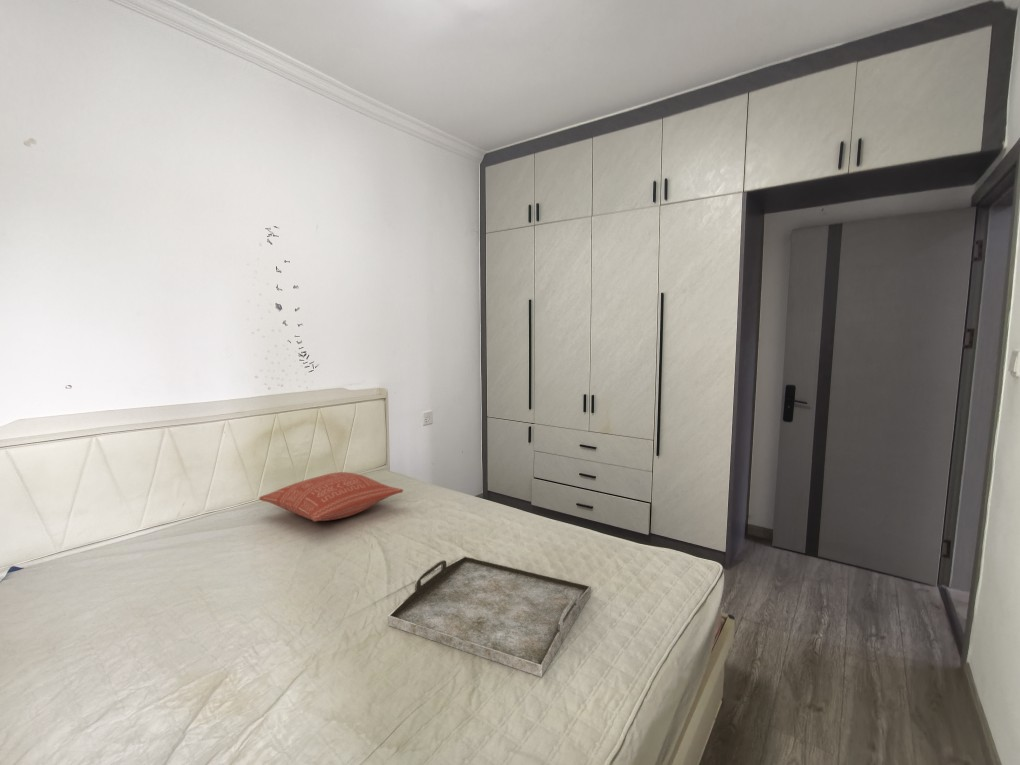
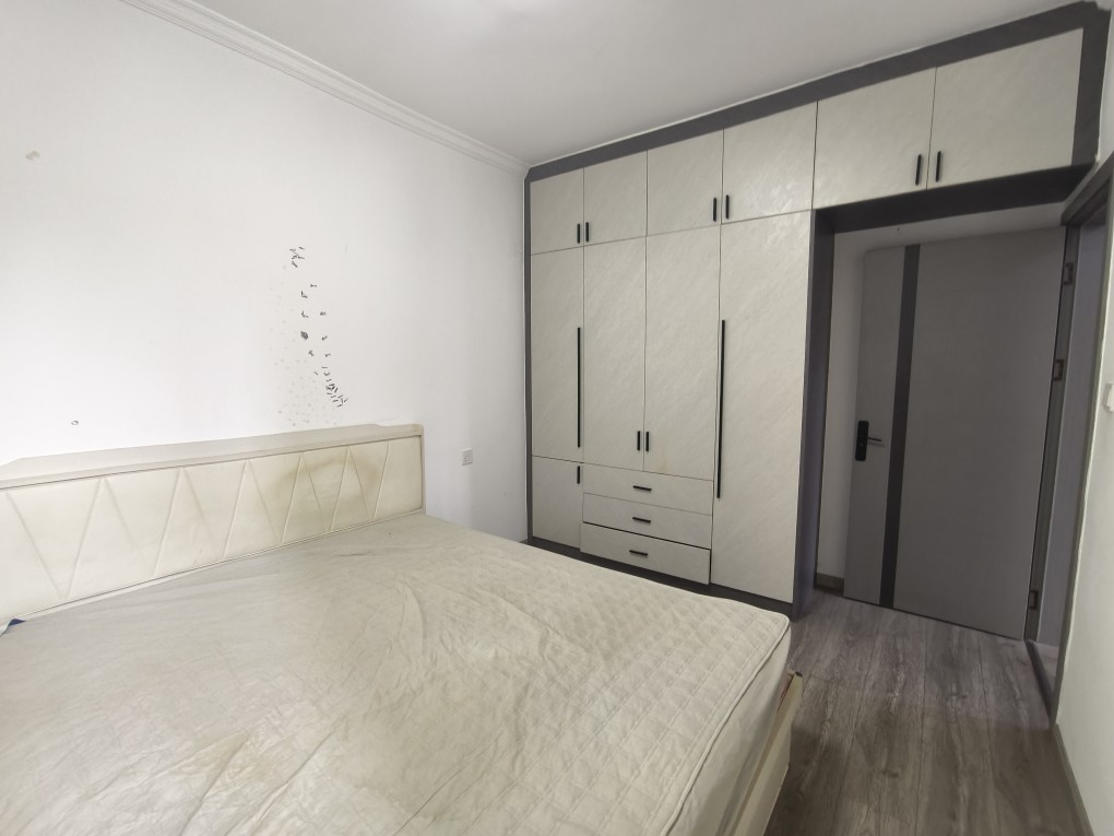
- pillow (332, 494)
- serving tray (495, 596)
